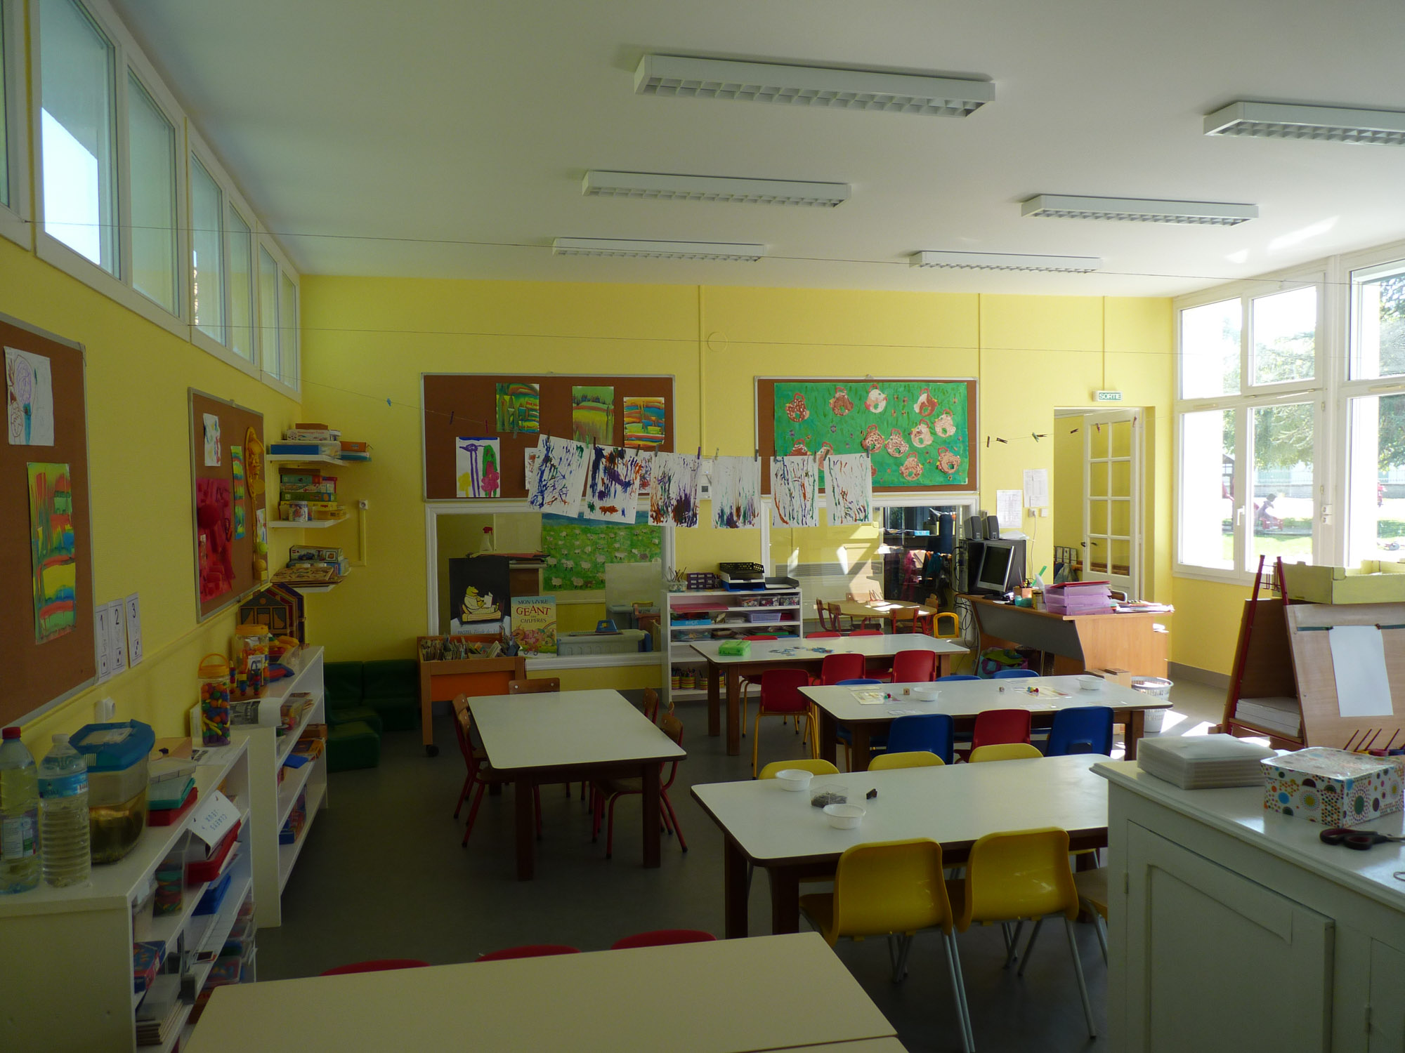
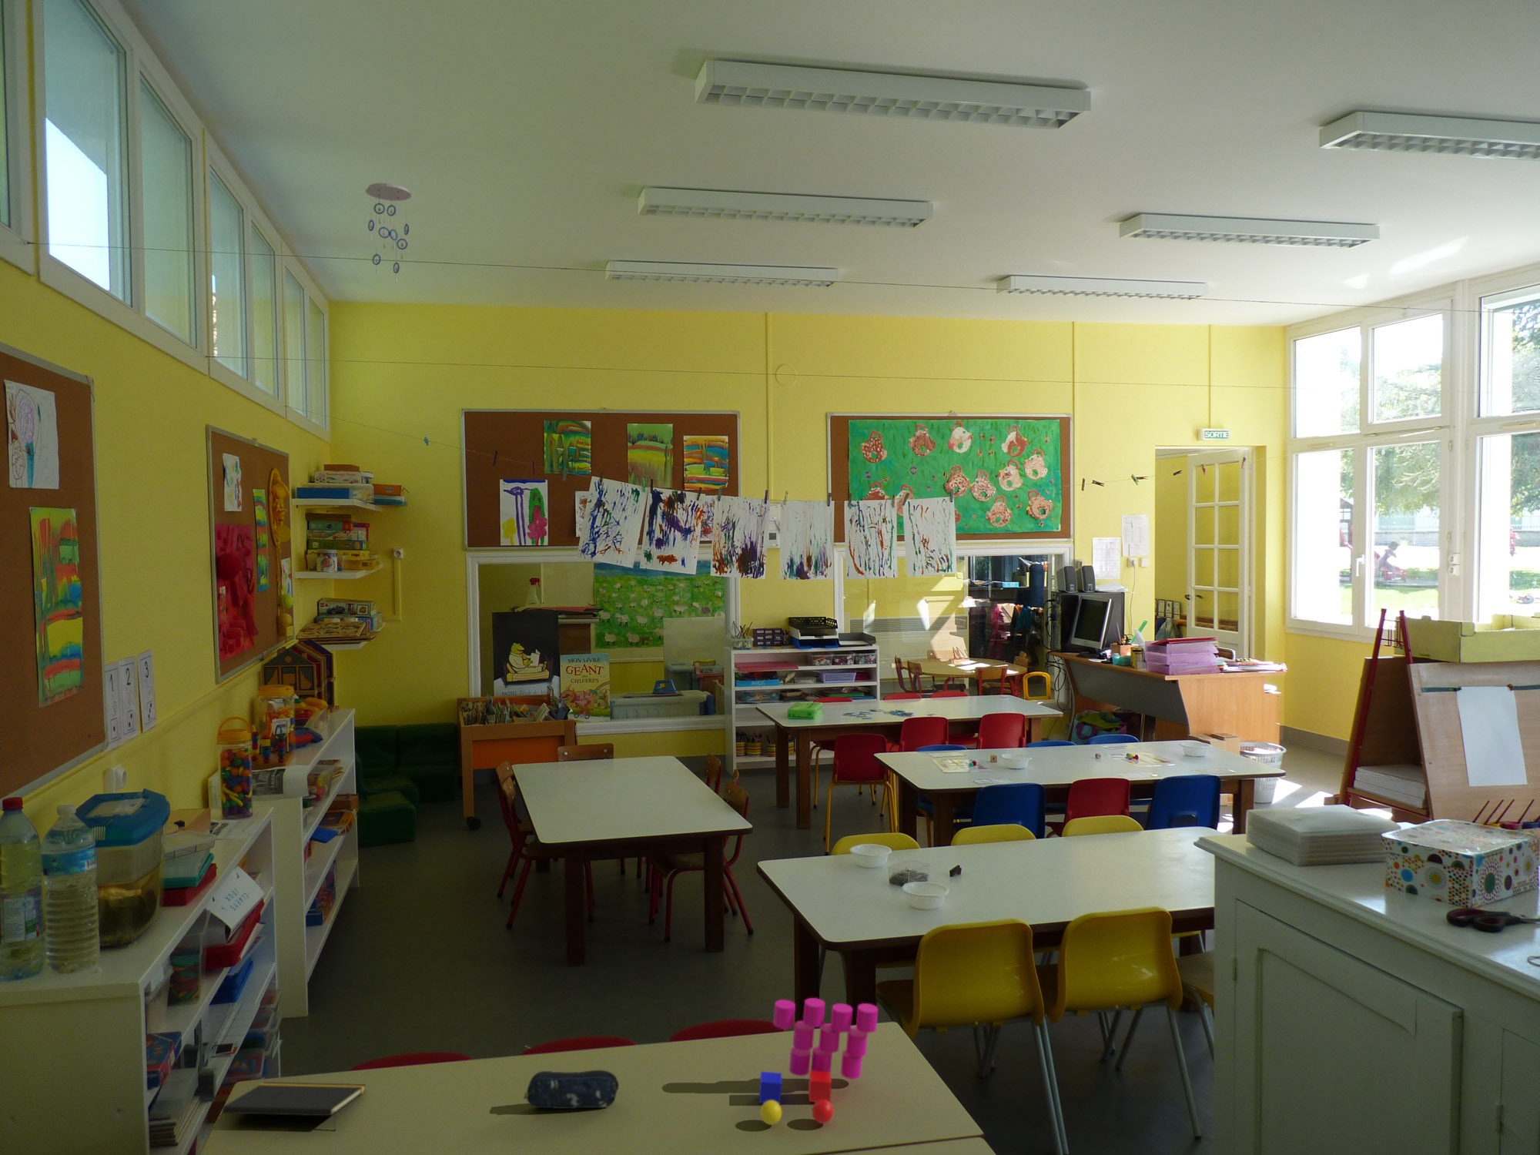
+ ceiling mobile (389, 235)
+ notepad (296, 1098)
+ pencil case (572, 1089)
+ toy blocks (820, 1058)
